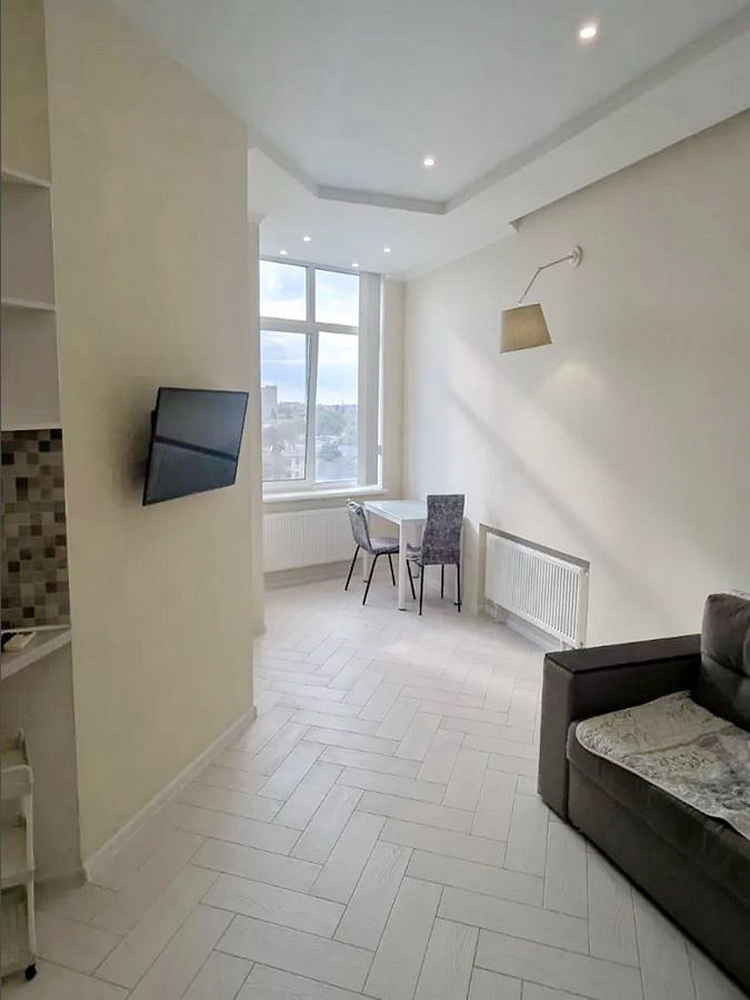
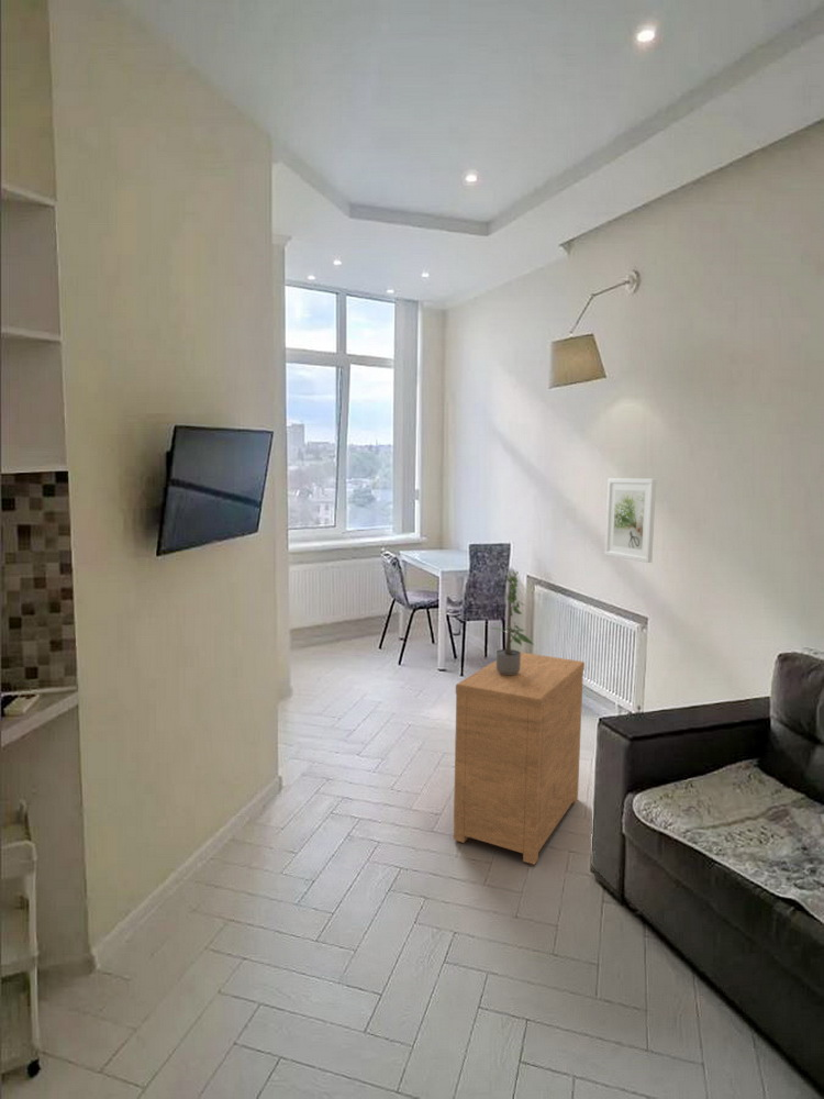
+ nightstand (515, 744)
+ potted plant (513, 622)
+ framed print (628, 519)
